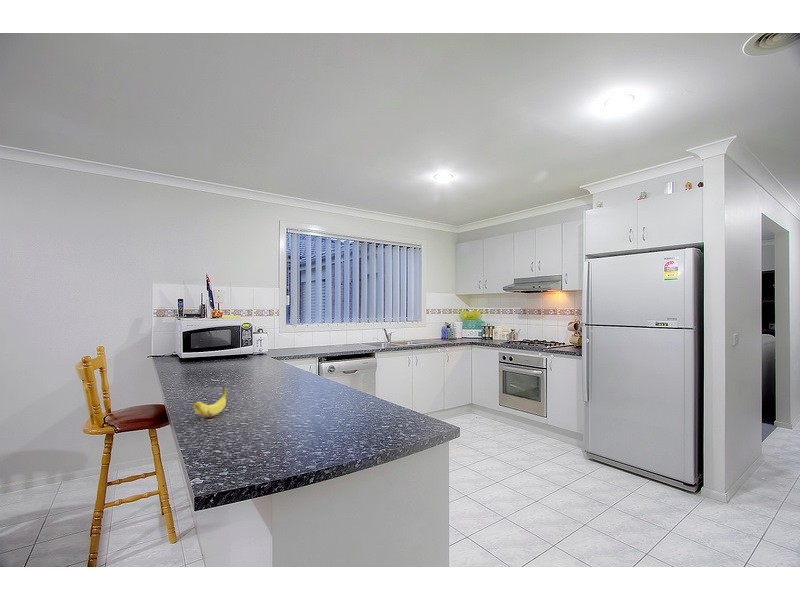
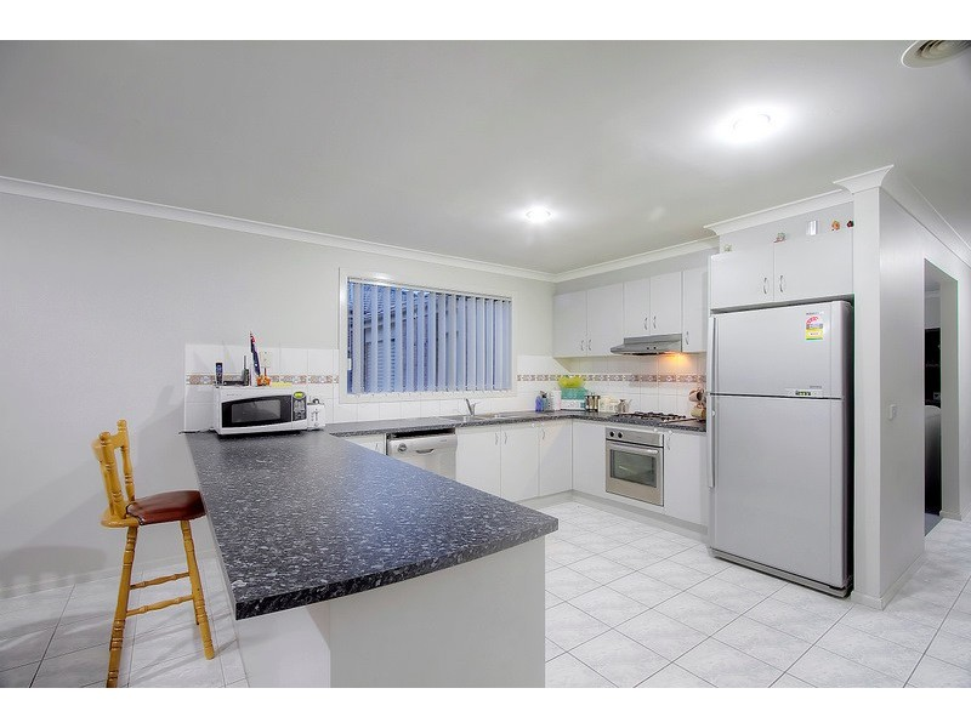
- banana (211, 405)
